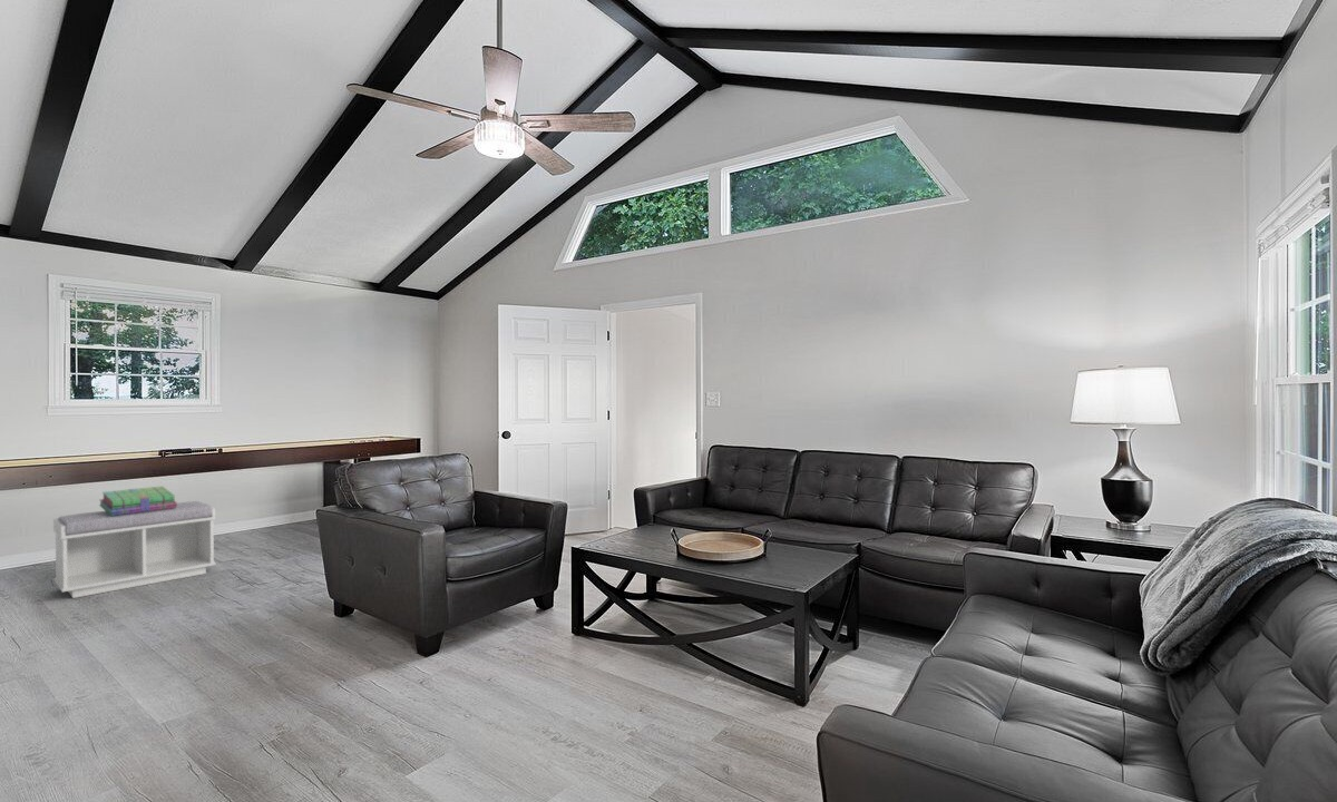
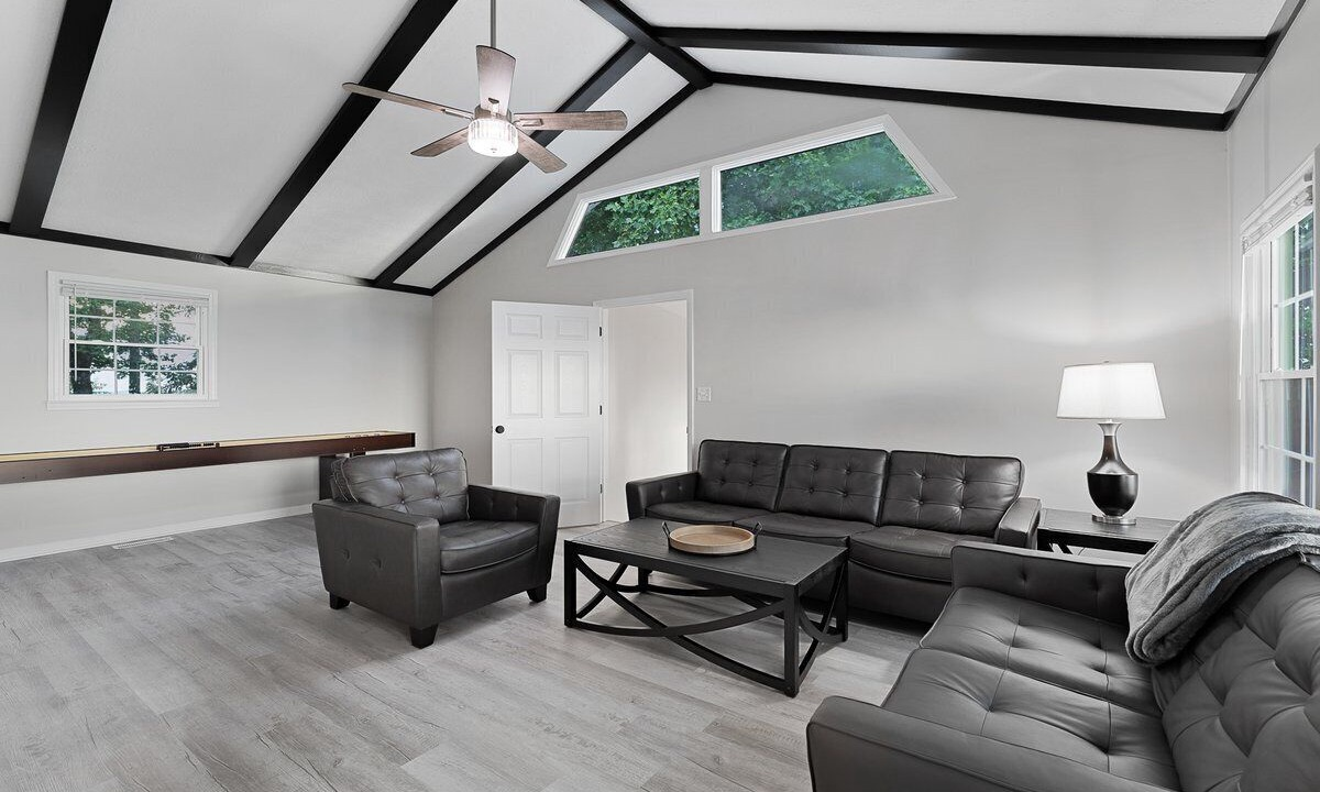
- bench (138, 545)
- stack of books (138, 502)
